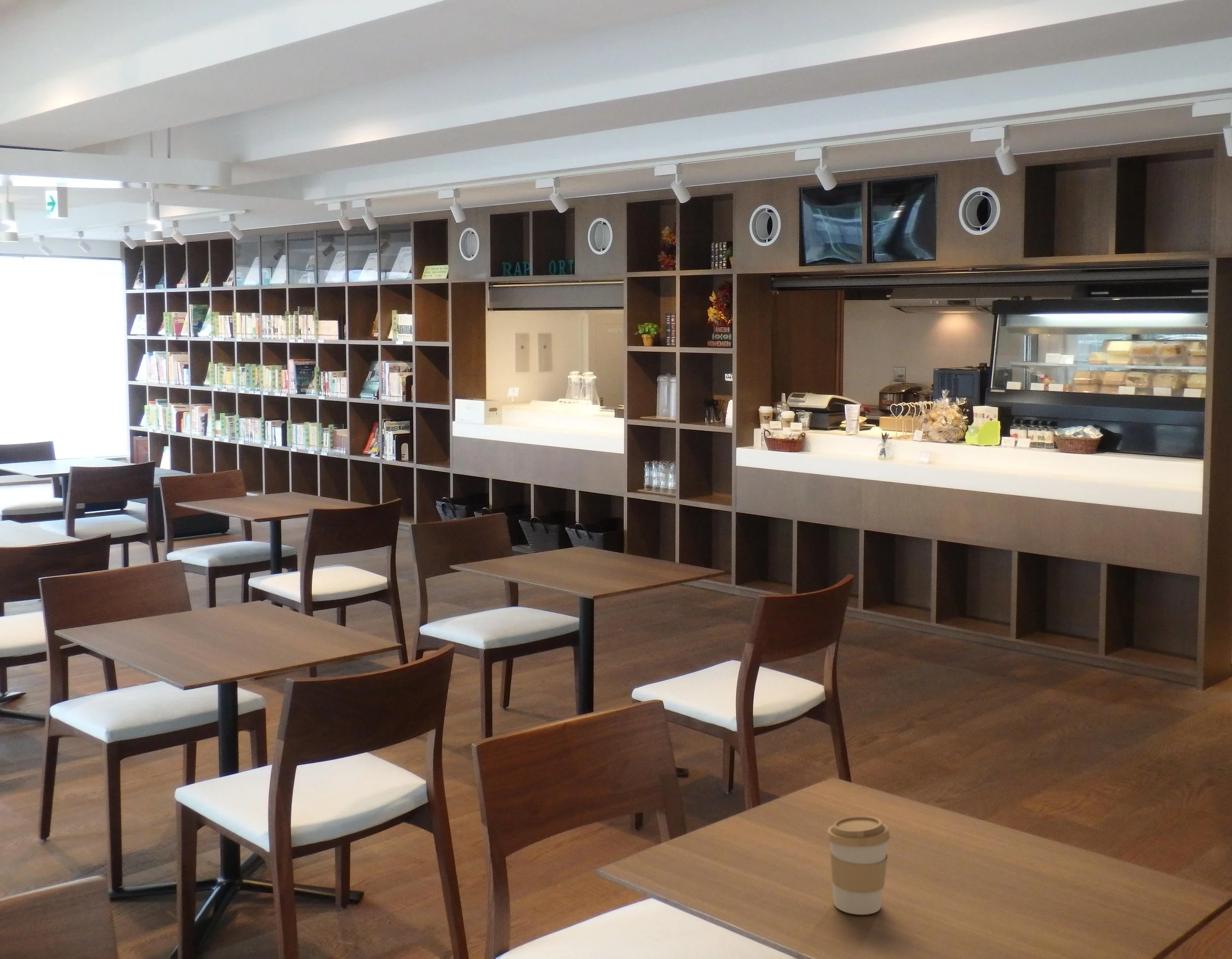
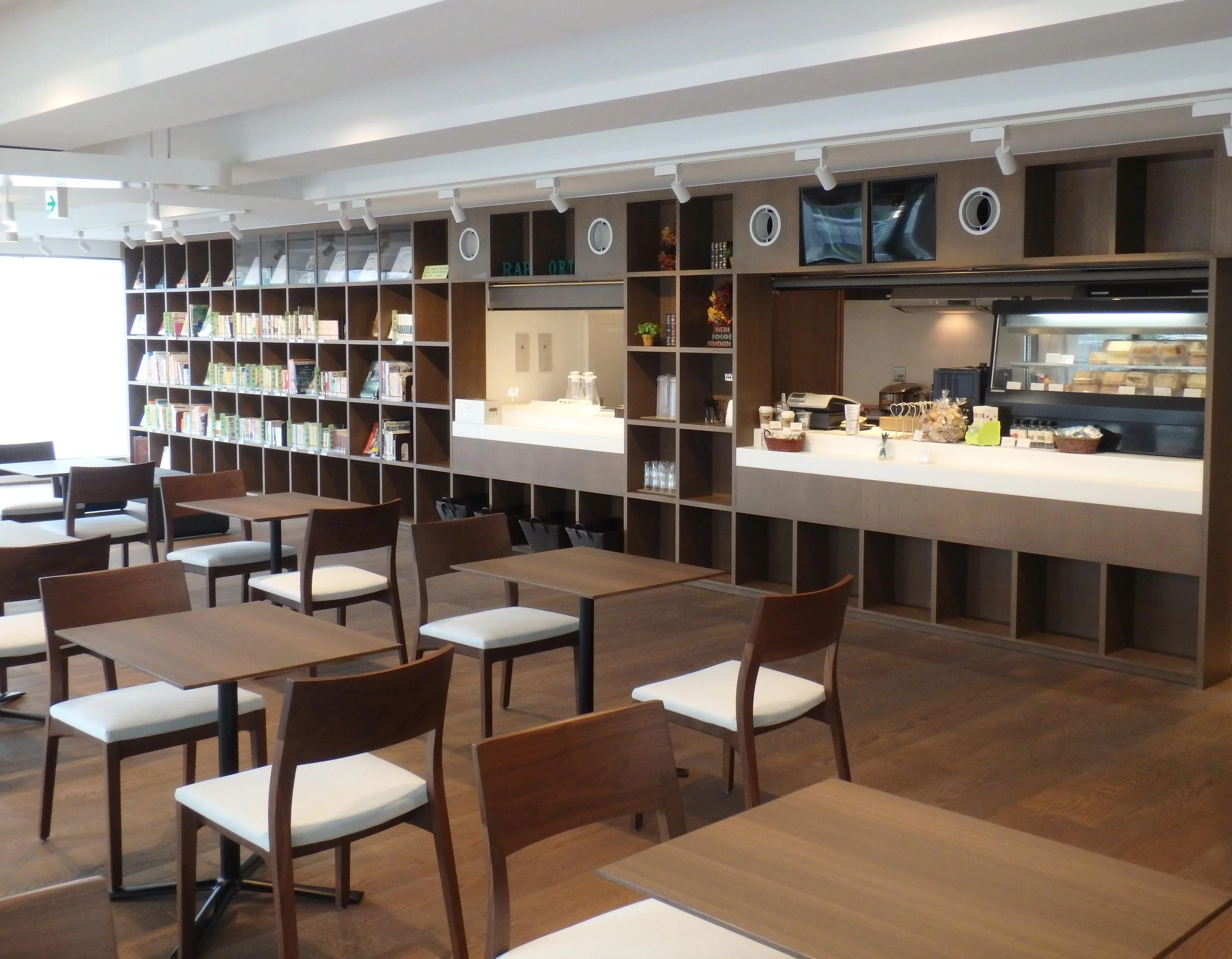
- coffee cup (857, 862)
